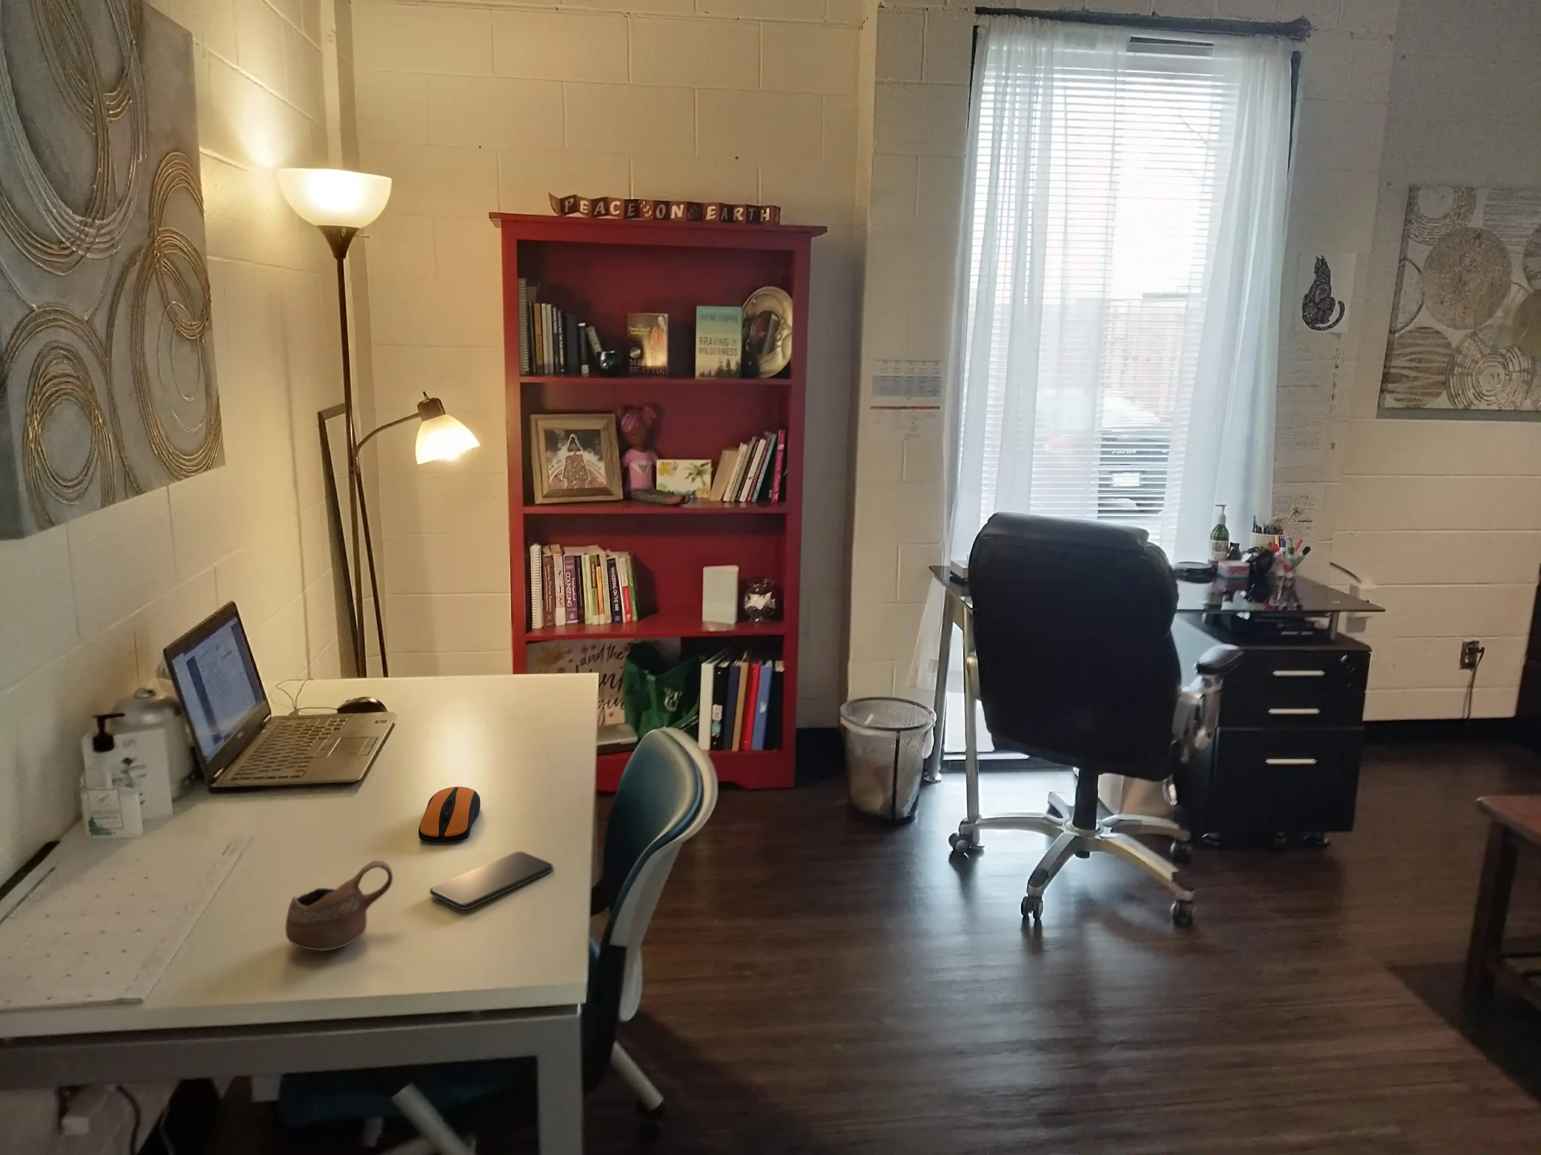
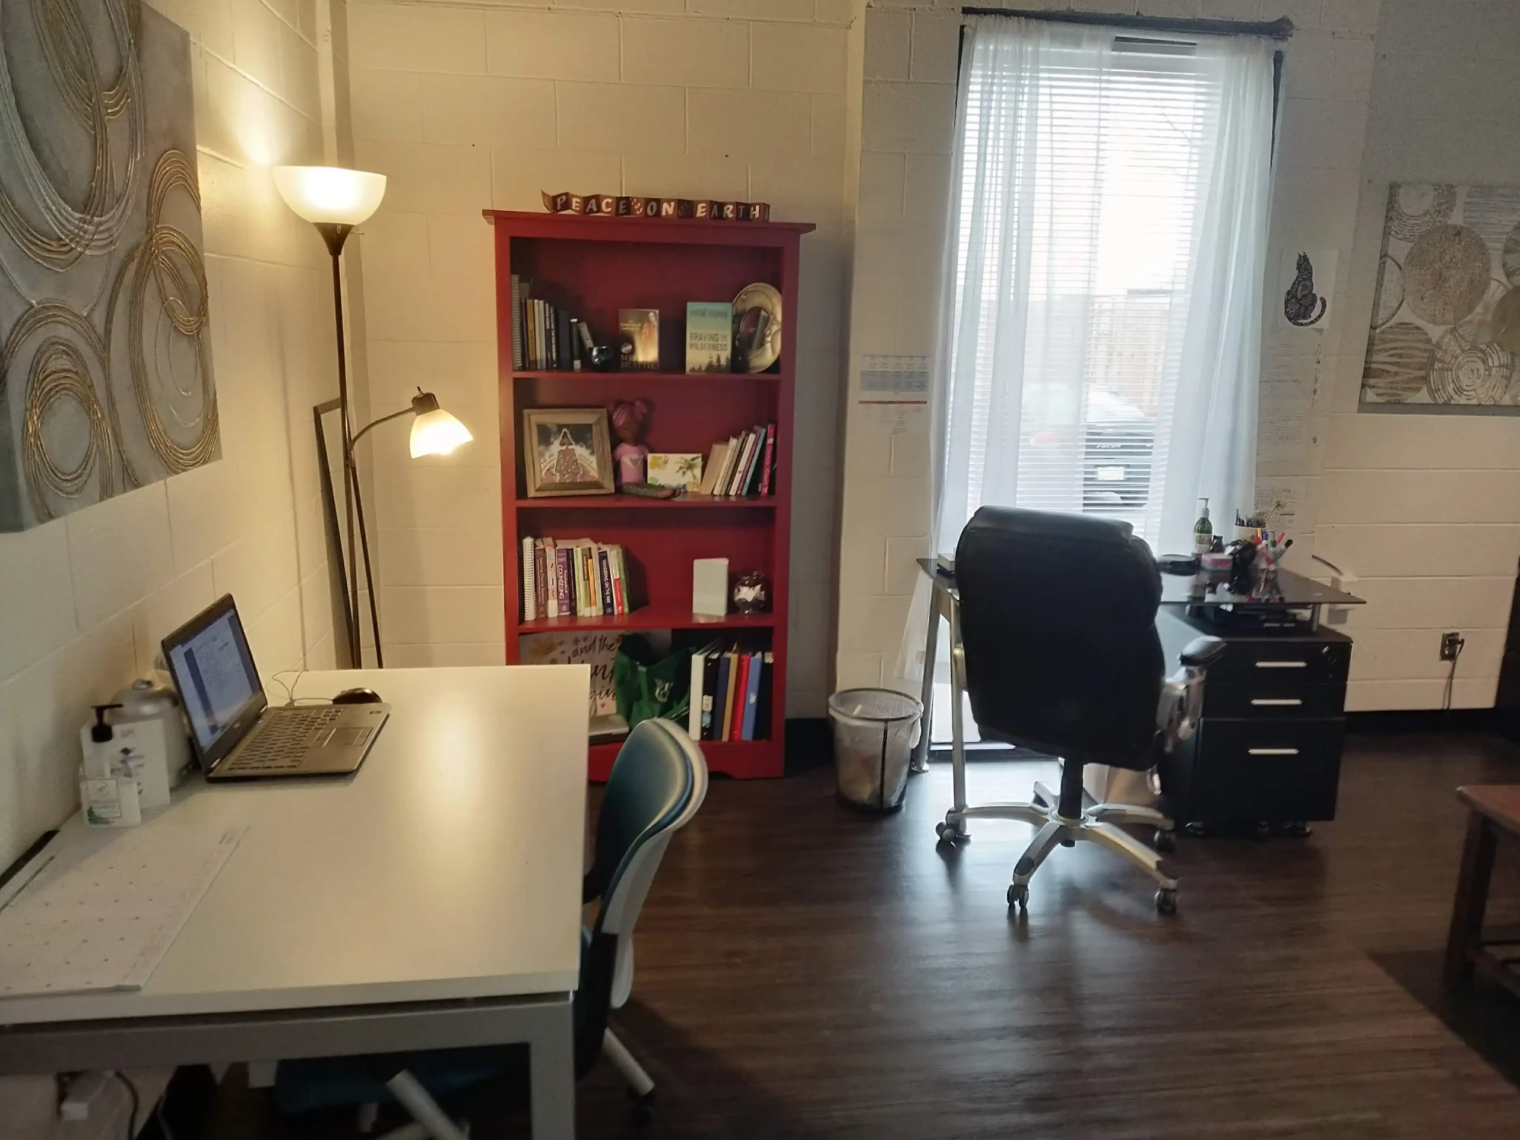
- cup (336, 907)
- smartphone (493, 878)
- computer mouse (451, 809)
